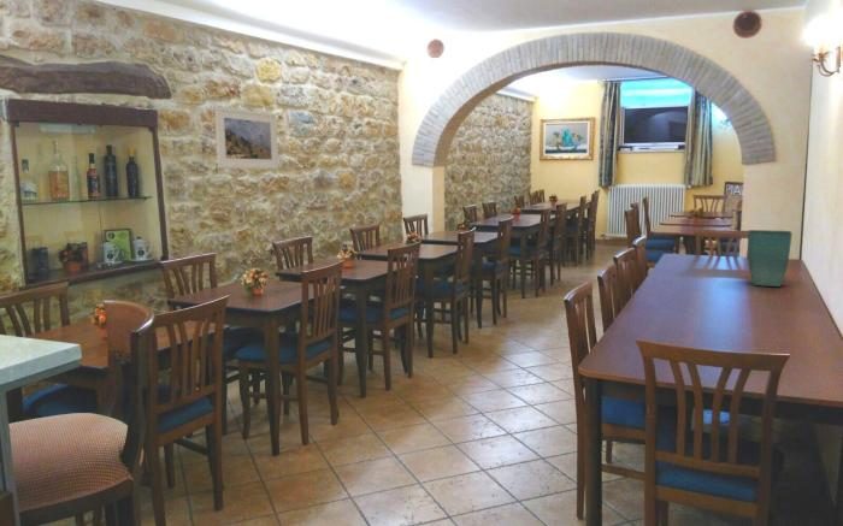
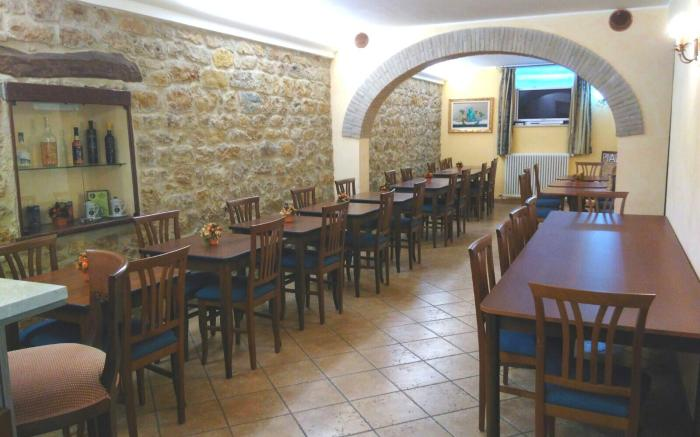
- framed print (248, 140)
- flower pot (767, 258)
